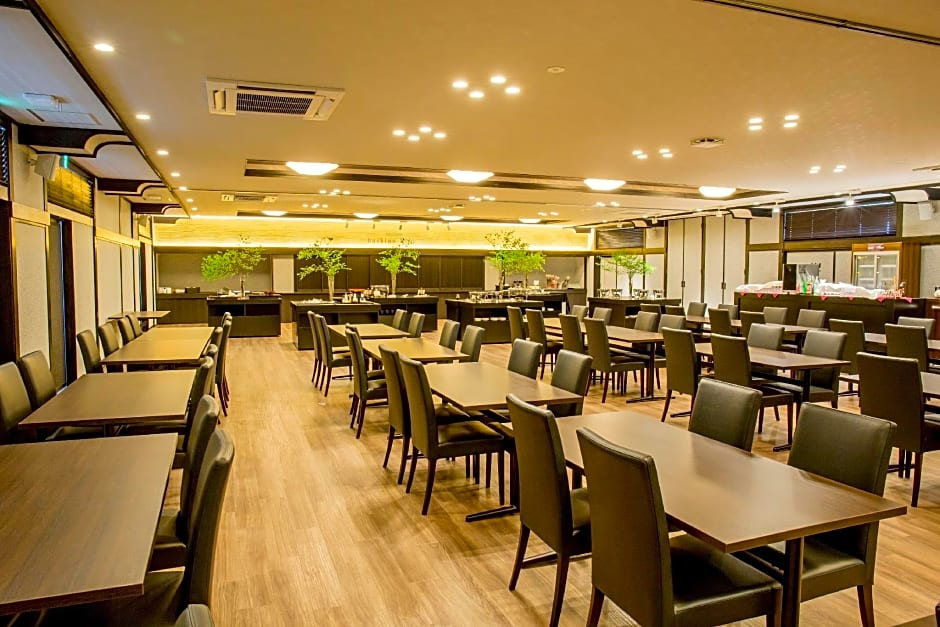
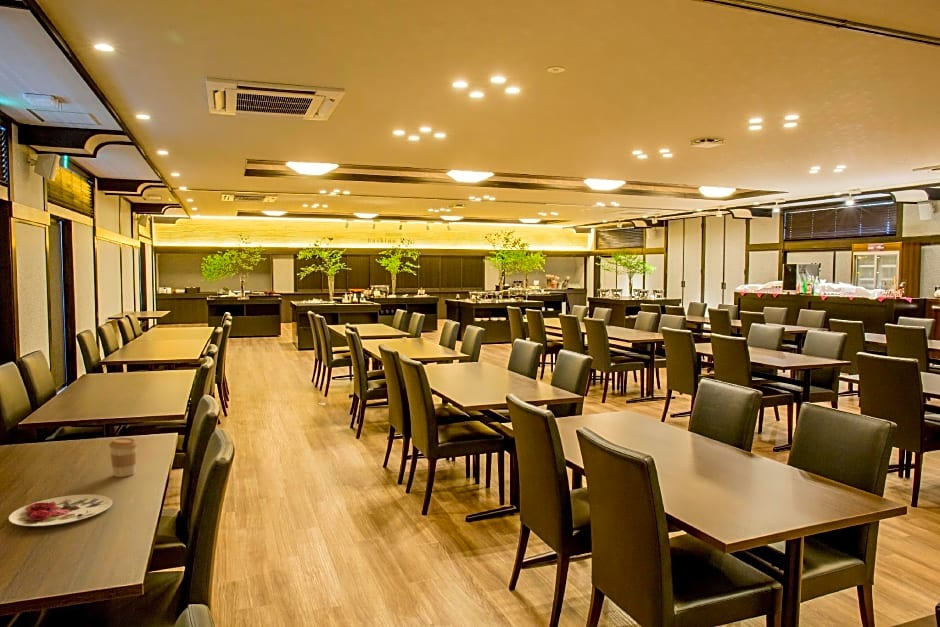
+ coffee cup (124, 456)
+ plate (62, 508)
